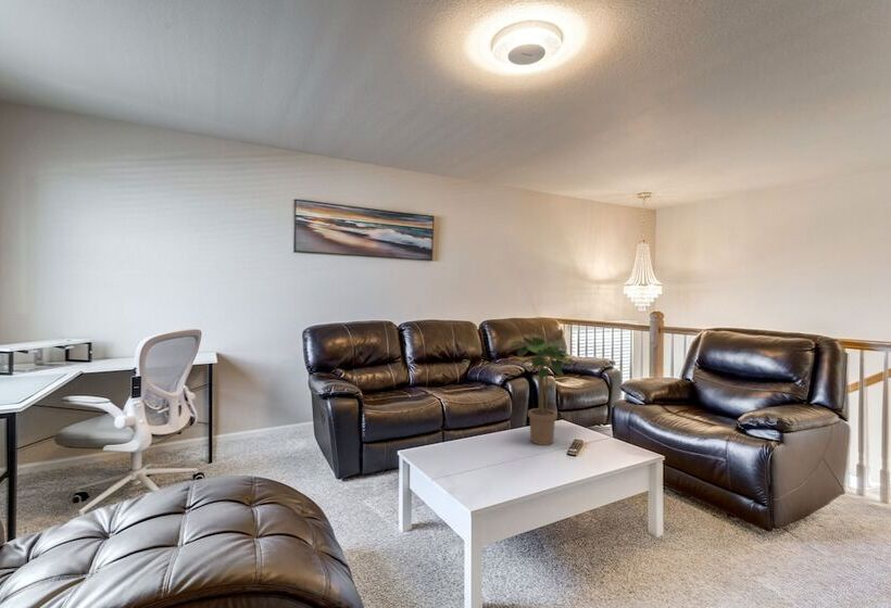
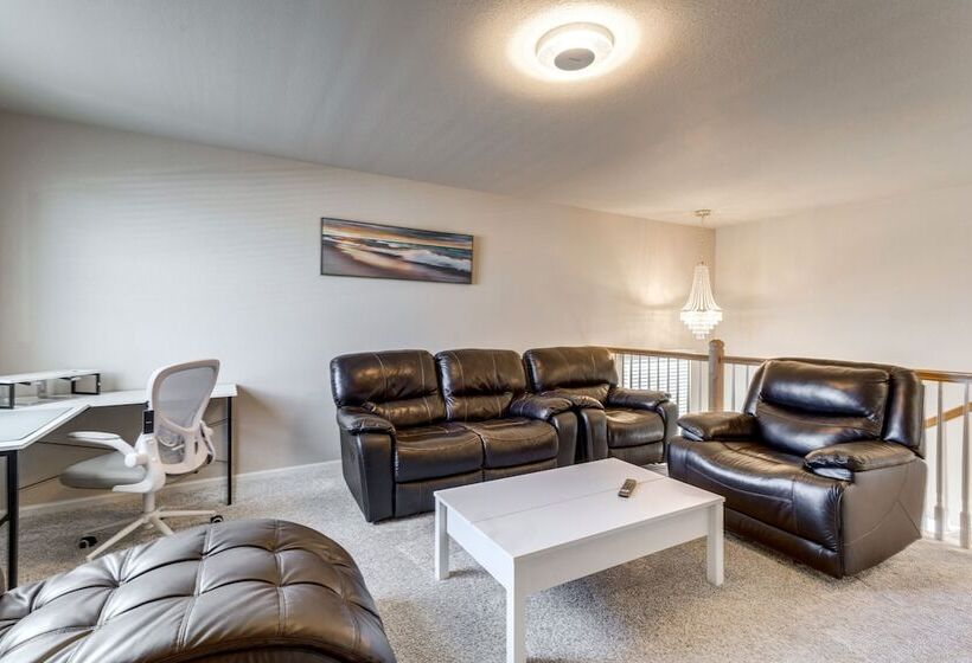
- potted plant (545, 387)
